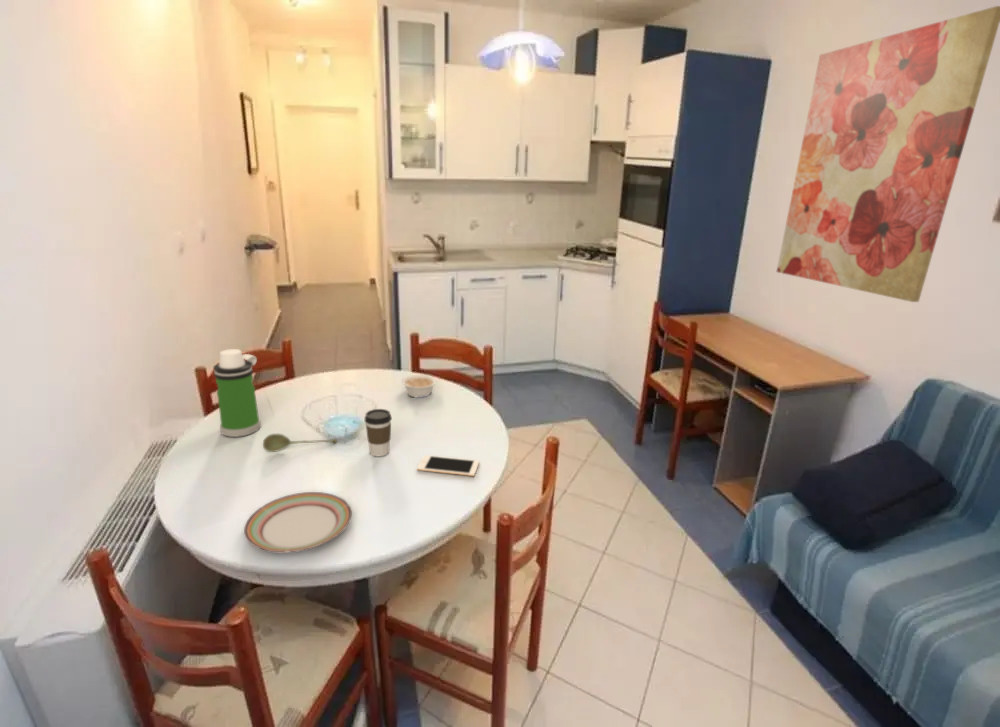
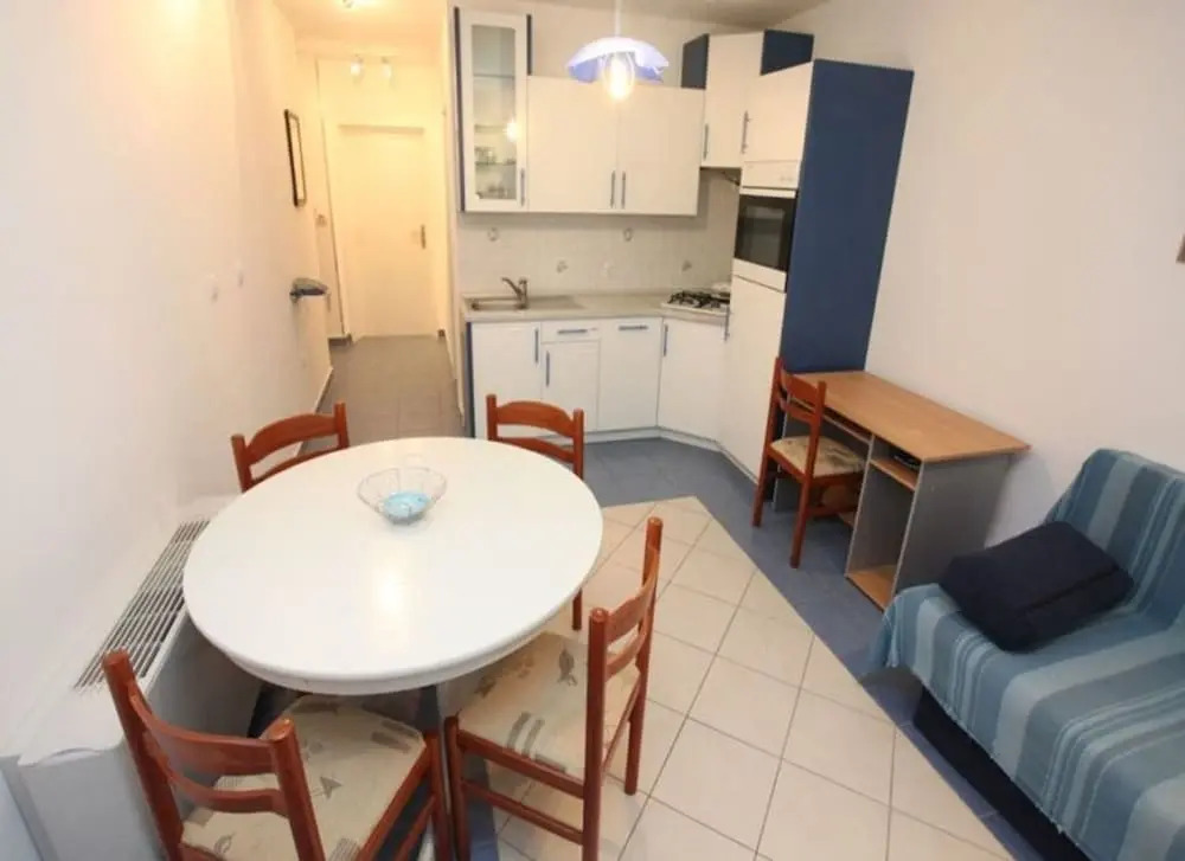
- water bottle (236, 391)
- wall art (865, 168)
- cell phone (448, 465)
- coffee cup (378, 432)
- soupspoon (300, 441)
- legume (419, 386)
- plate (299, 523)
